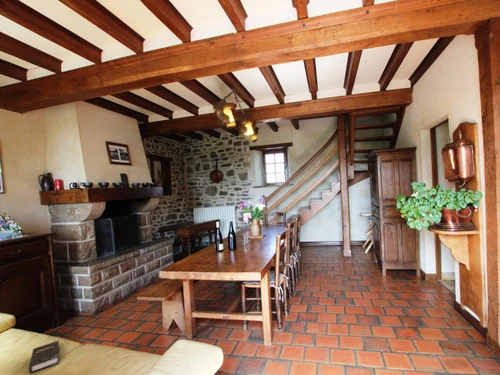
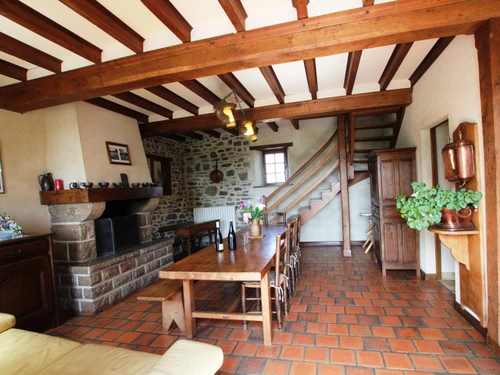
- hardback book (45, 355)
